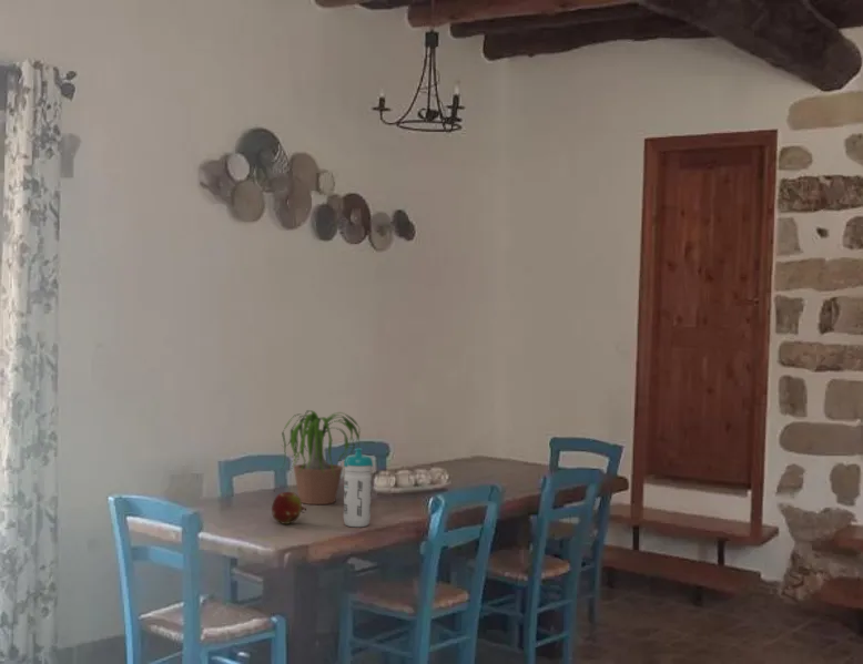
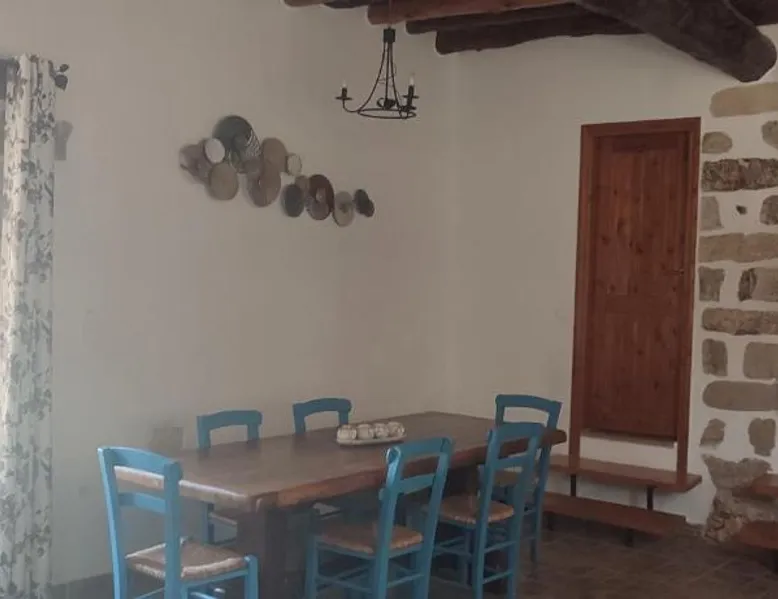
- potted plant (324, 459)
- fruit (288, 508)
- water bottle (357, 487)
